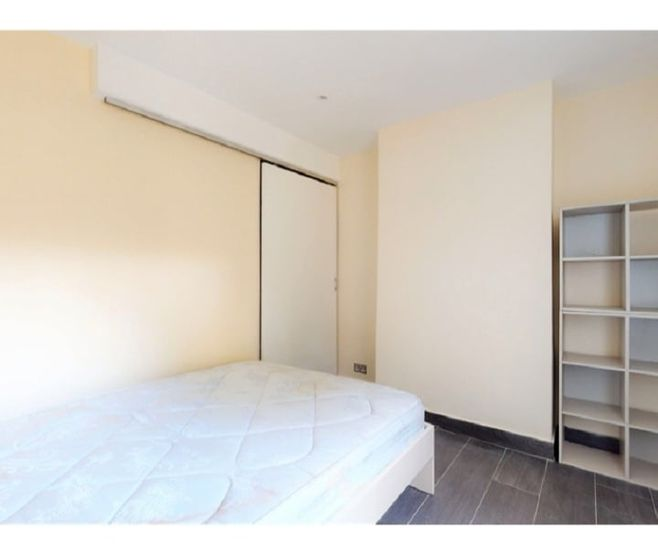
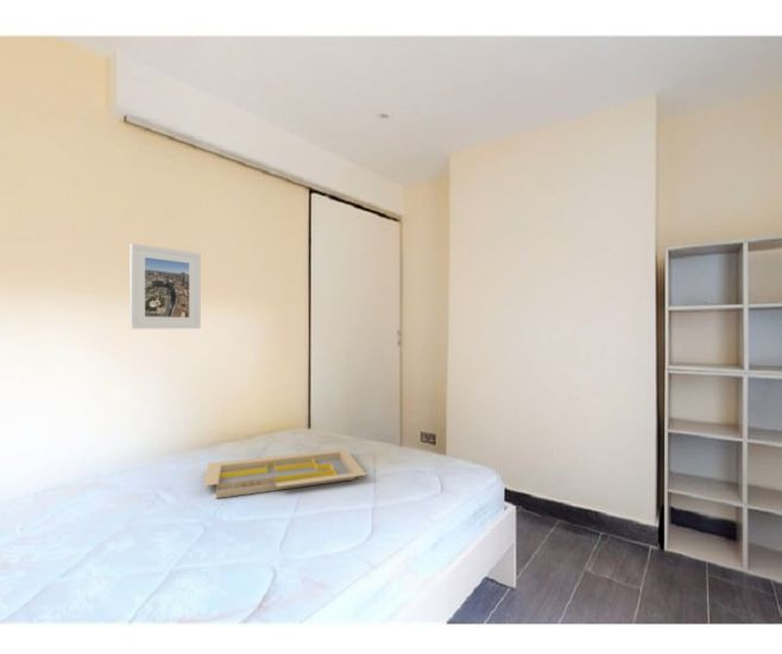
+ serving tray (284, 471)
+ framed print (166, 288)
